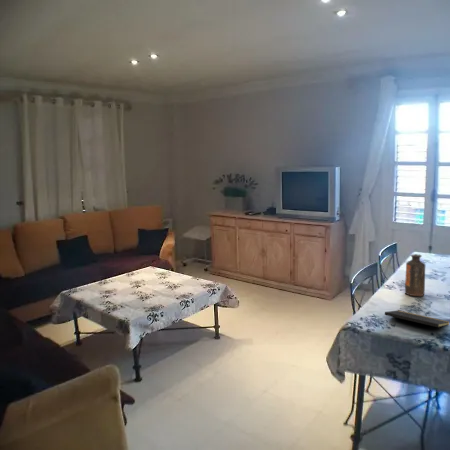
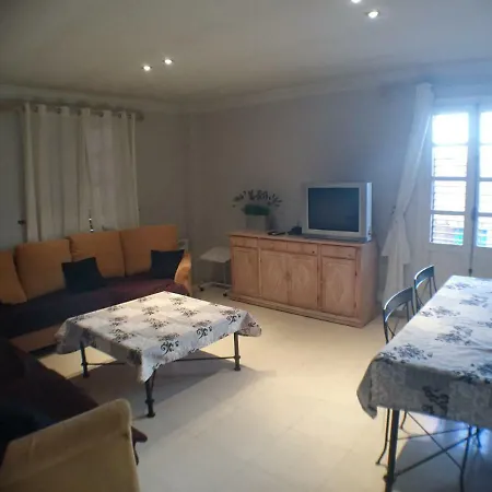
- notepad (416, 318)
- bottle (415, 274)
